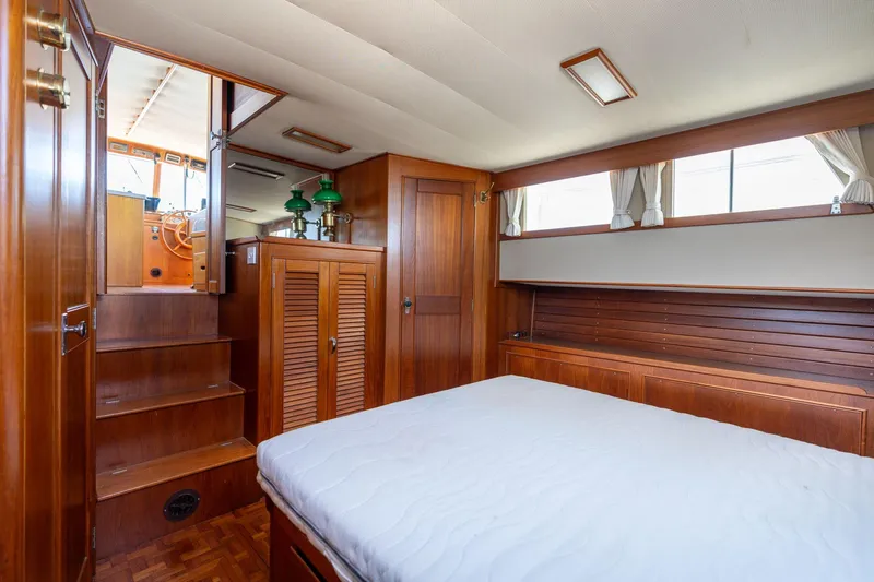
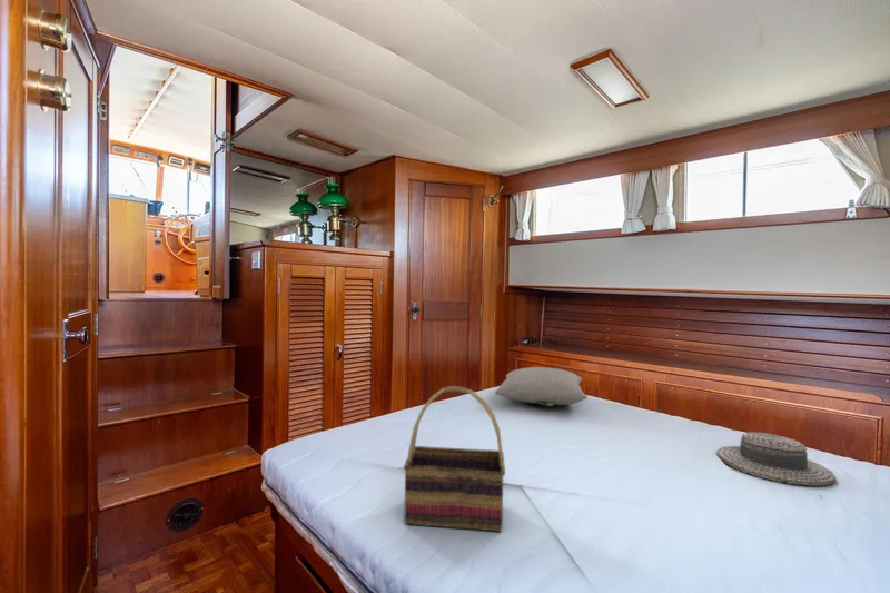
+ boater hat (768, 445)
+ woven basket (455, 449)
+ pillow (541, 384)
